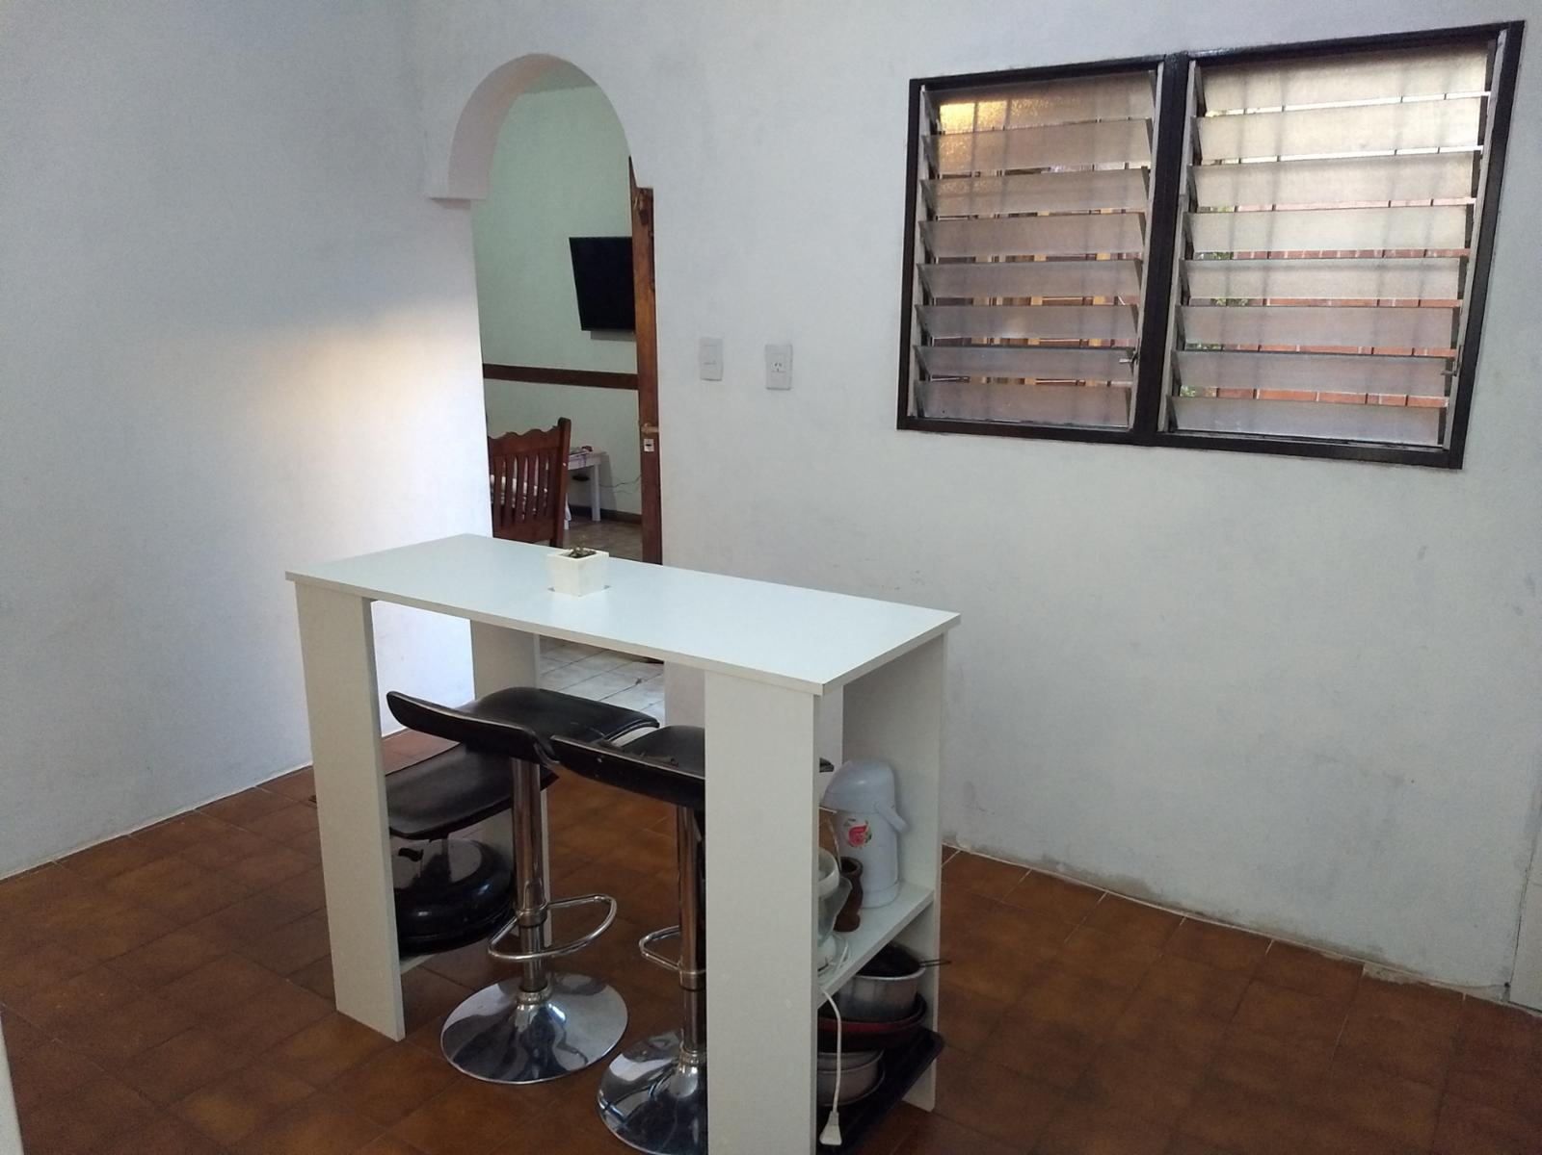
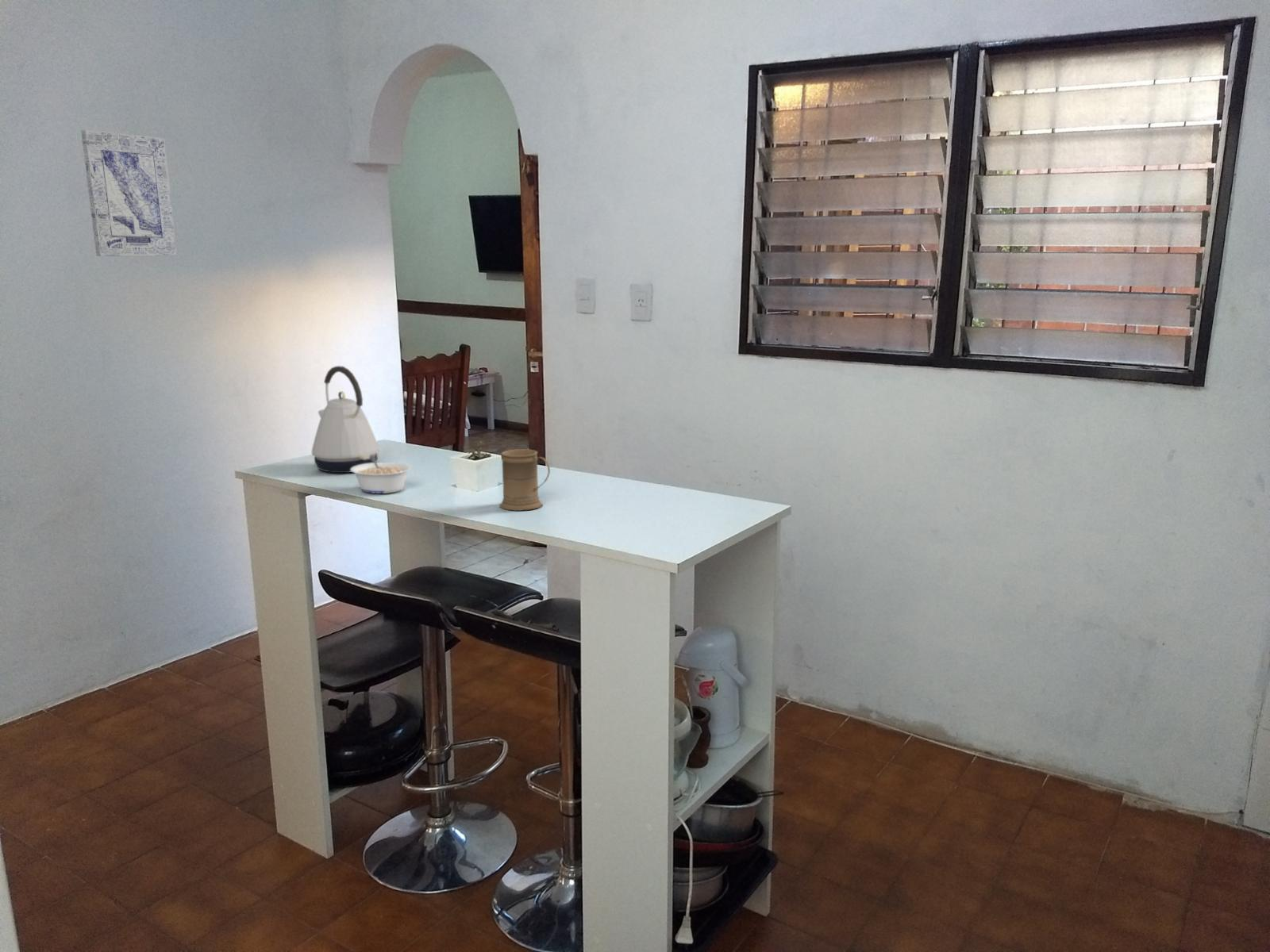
+ legume (379, 476)
+ wall art (131, 196)
+ mug (525, 479)
+ kettle (341, 417)
